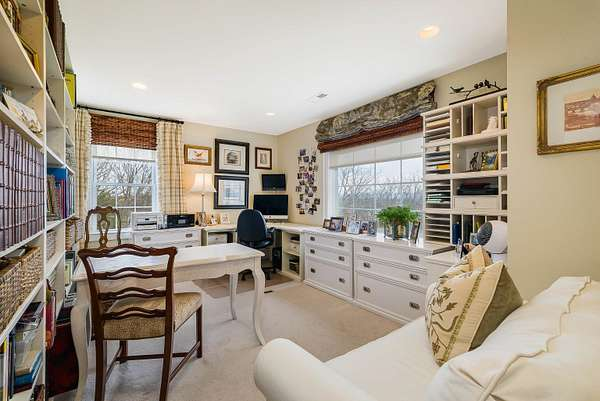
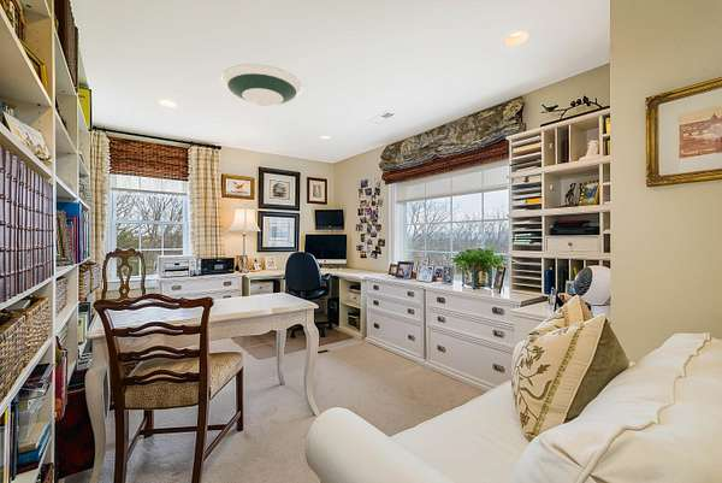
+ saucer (262, 94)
